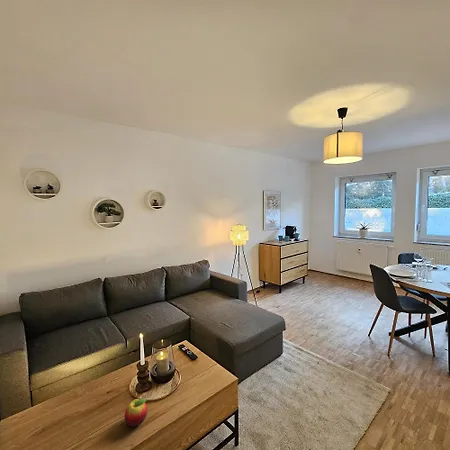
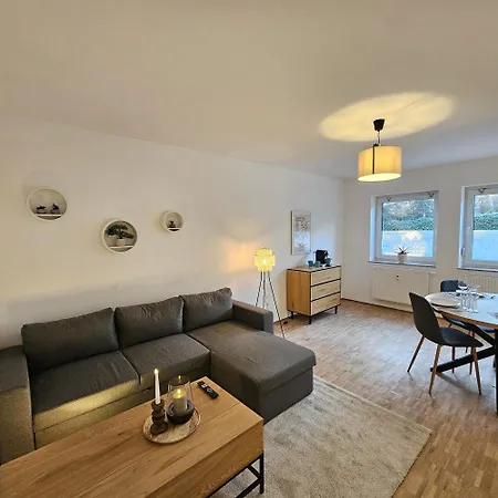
- fruit (136, 411)
